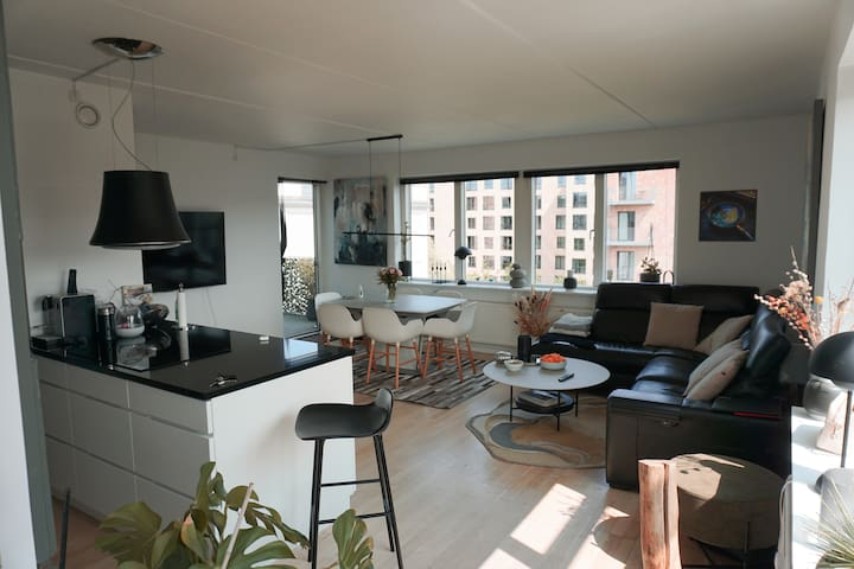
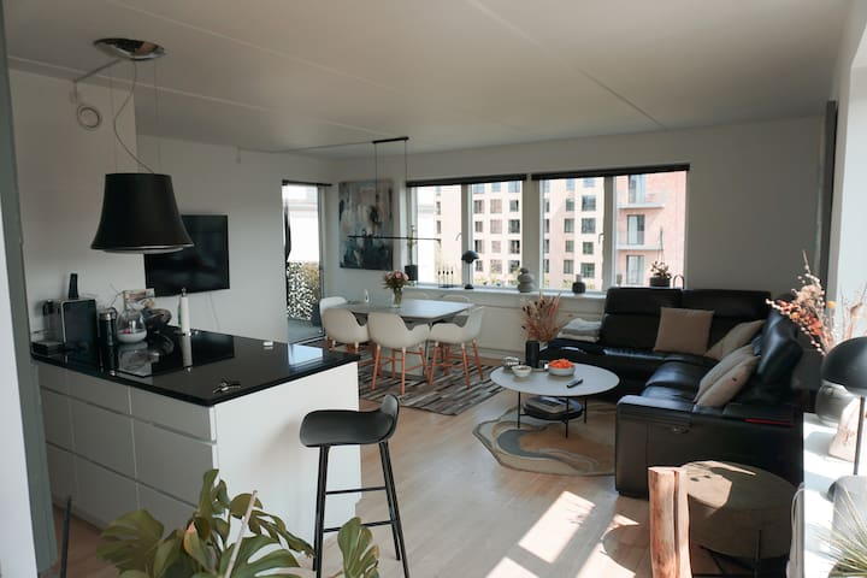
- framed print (727, 216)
